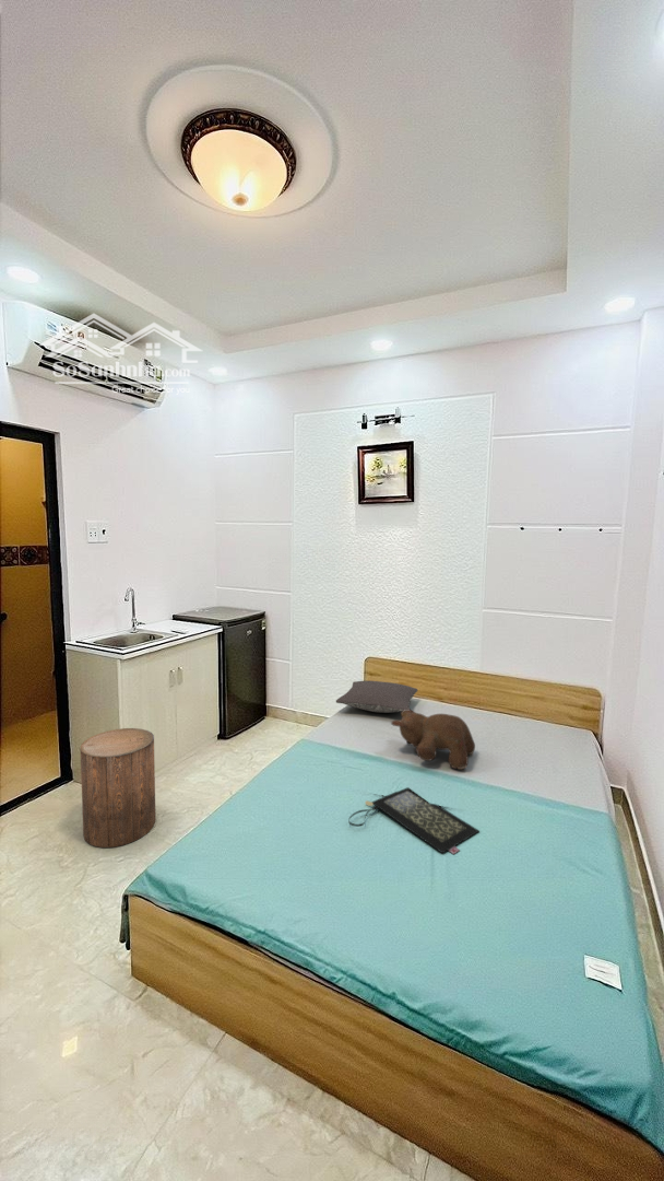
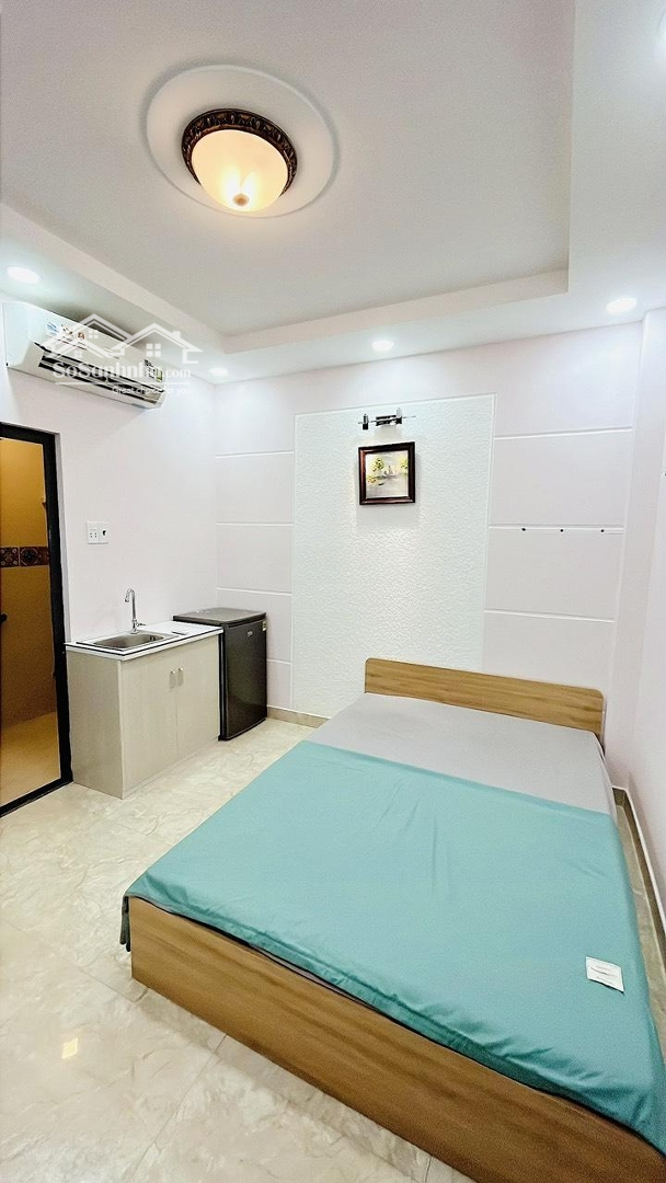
- clutch bag (417, 814)
- stool (119, 784)
- pillow (378, 694)
- teddy bear (432, 733)
